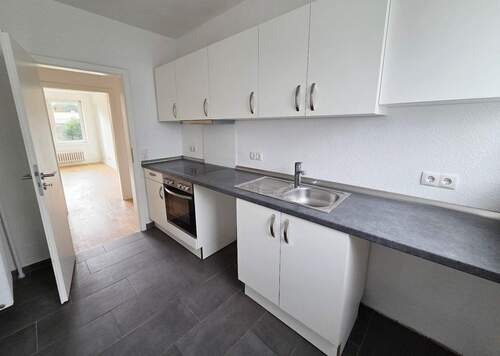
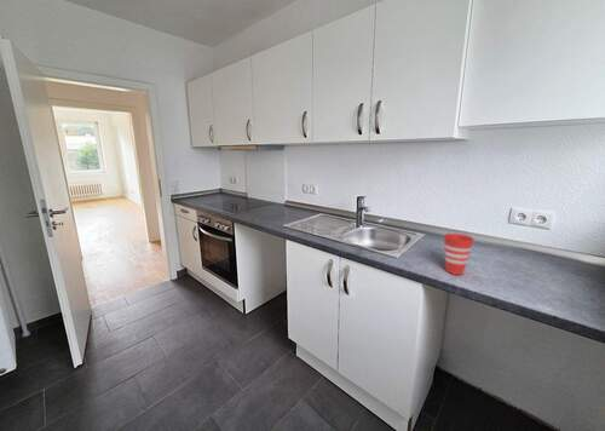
+ cup (456, 254)
